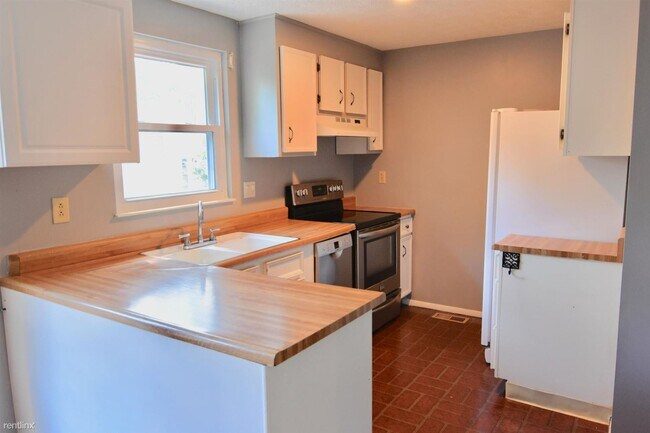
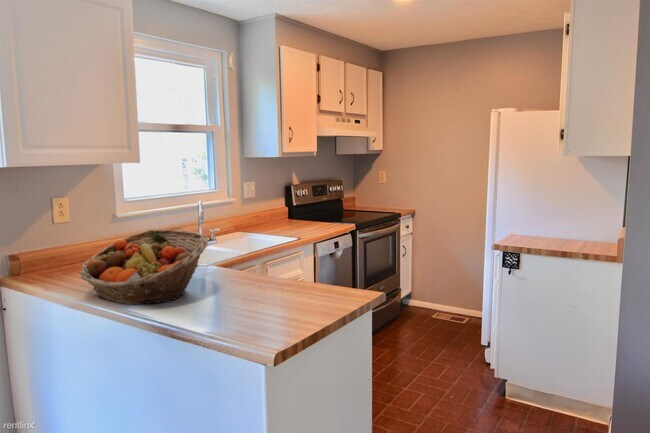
+ fruit basket (146, 264)
